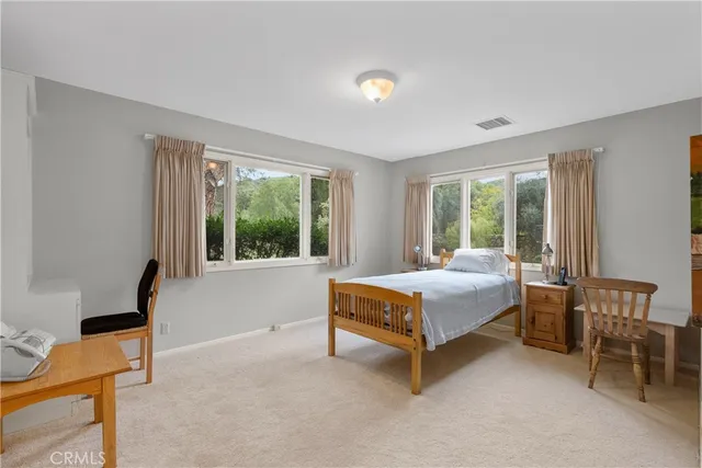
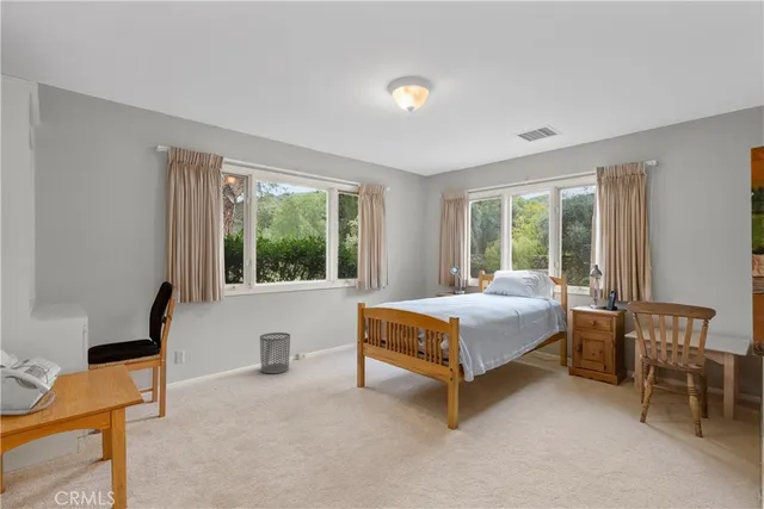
+ waste bin (275, 353)
